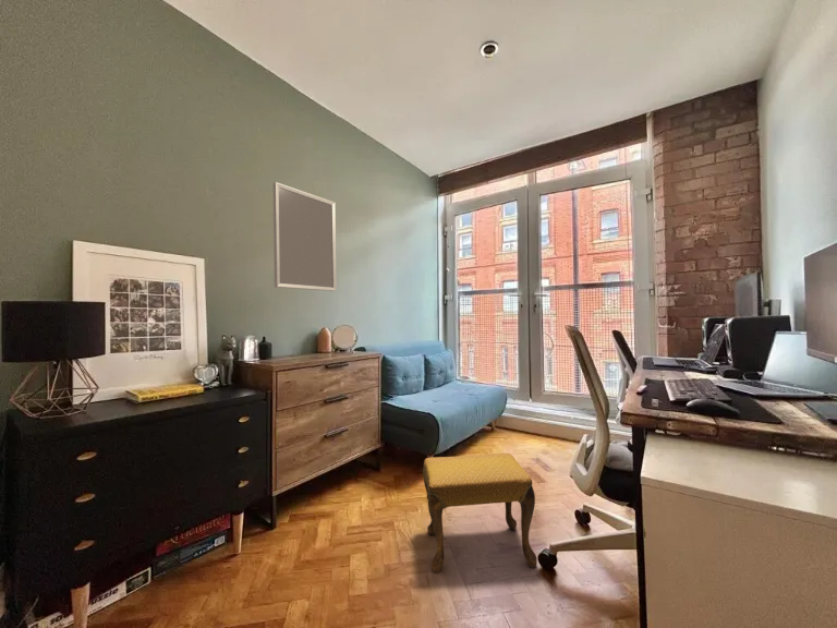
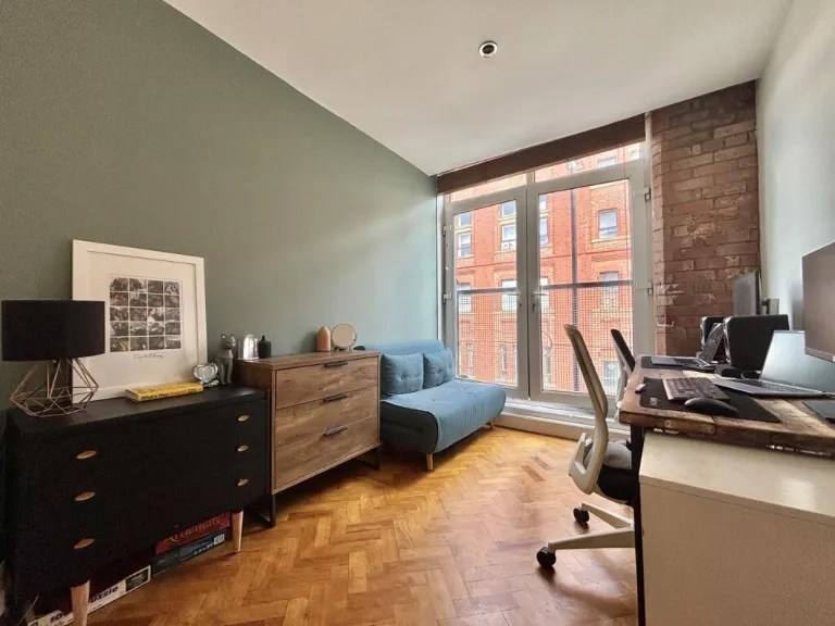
- home mirror (306, 241)
- footstool (475, 504)
